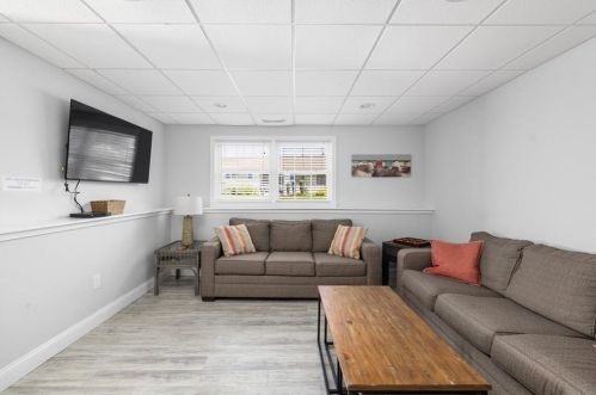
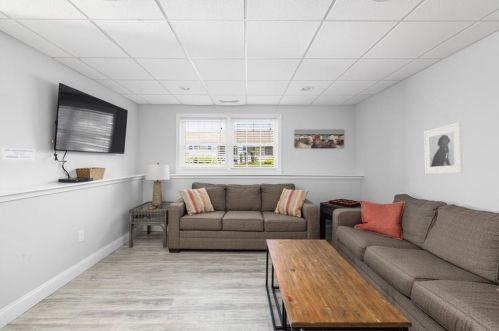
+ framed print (441, 150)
